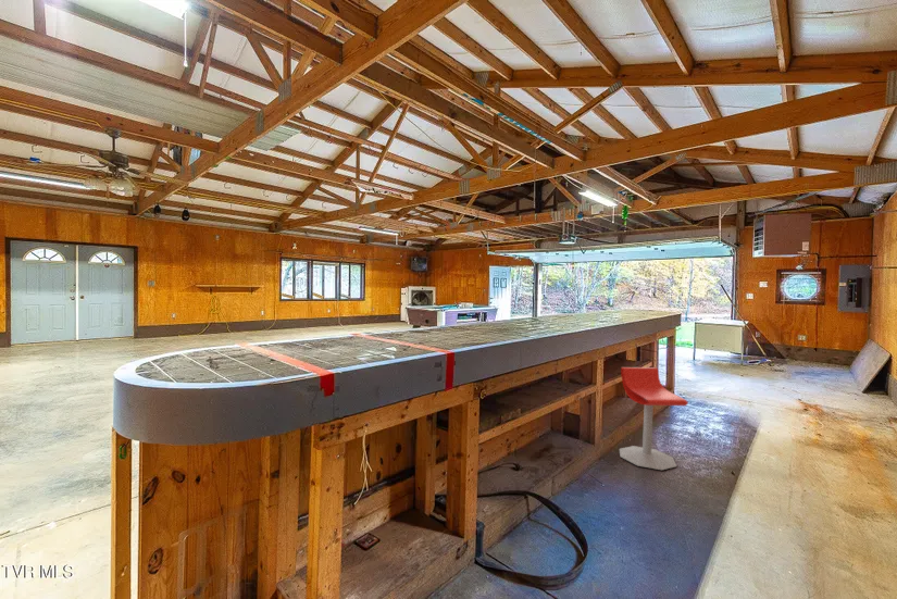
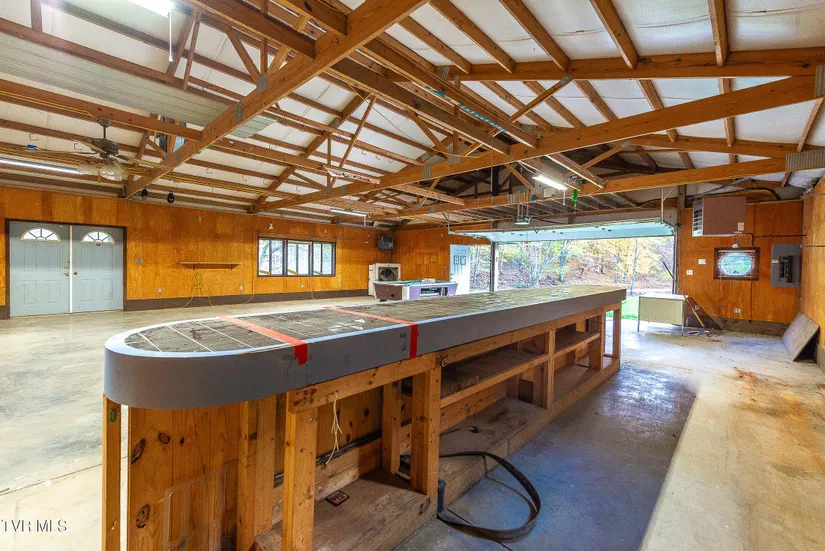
- stool (650, 416)
